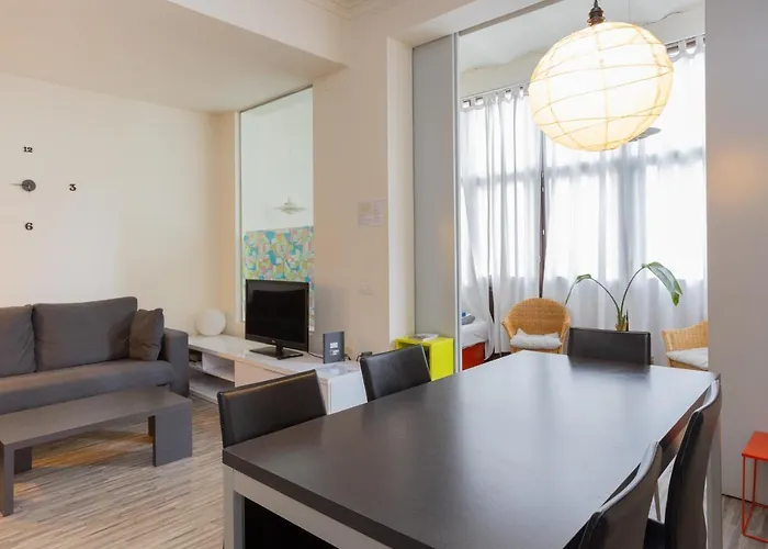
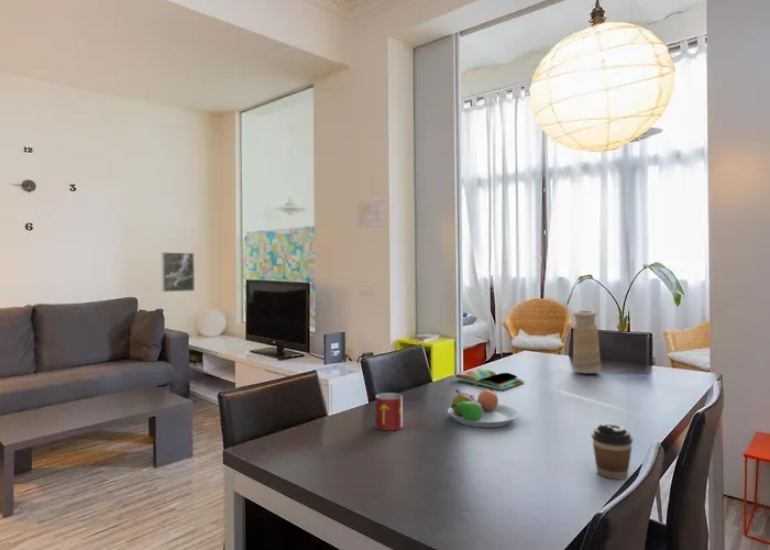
+ mug (391, 409)
+ coffee cup (612, 448)
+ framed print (178, 272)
+ book (487, 377)
+ vase (586, 342)
+ fruit bowl (480, 405)
